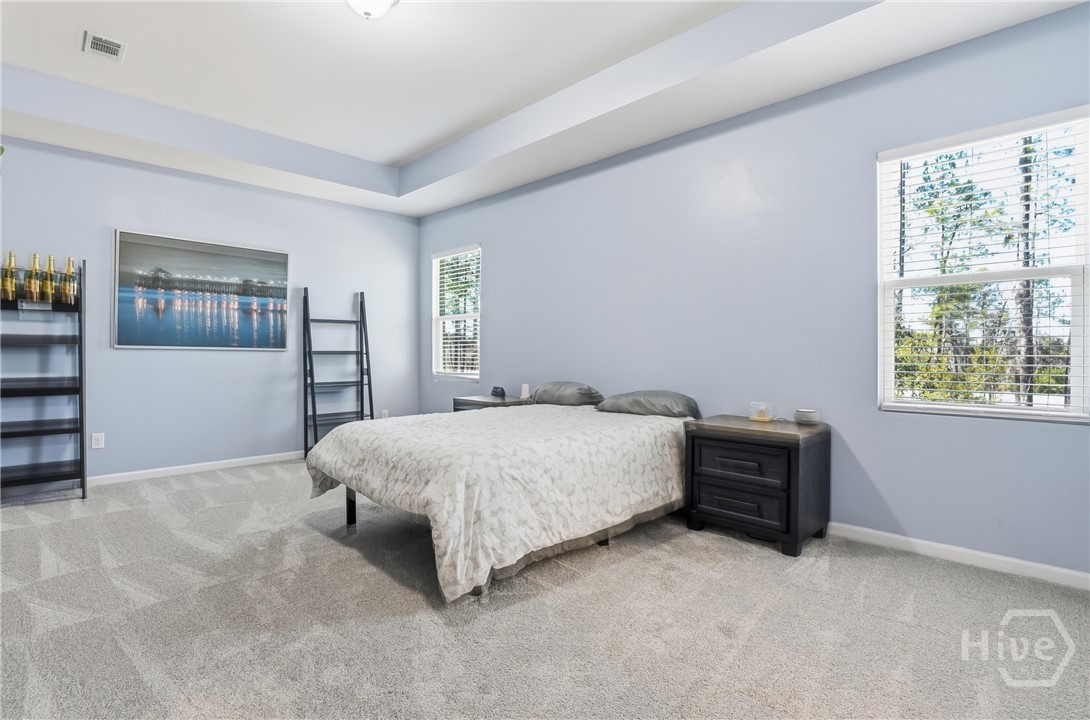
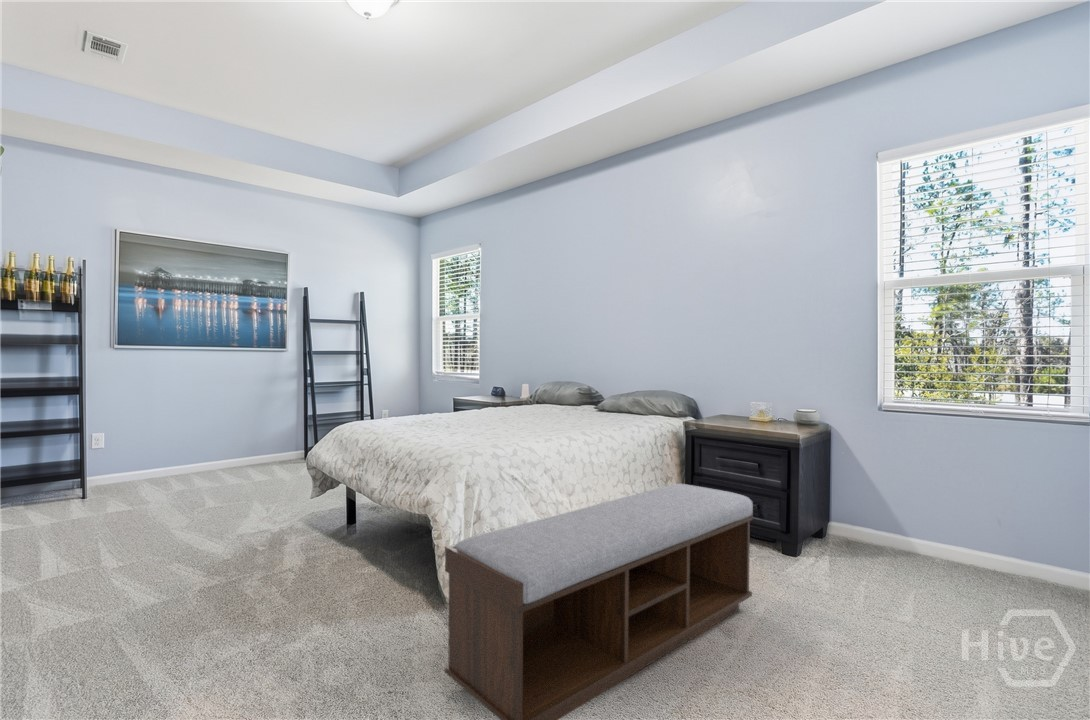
+ bench (622, 578)
